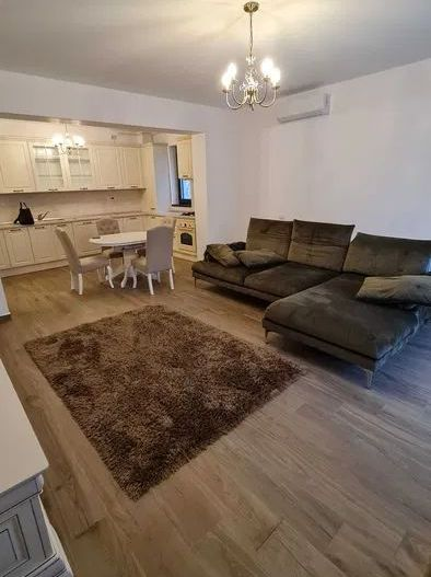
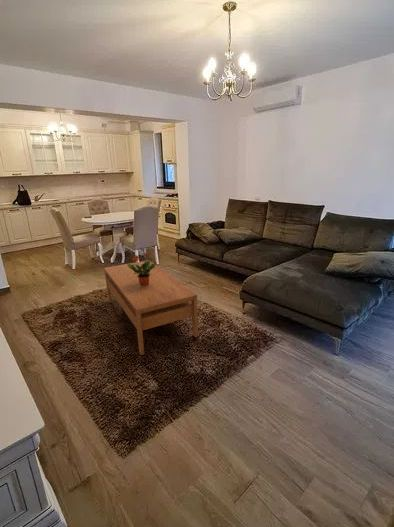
+ coffee table (145, 298)
+ potted plant (142, 268)
